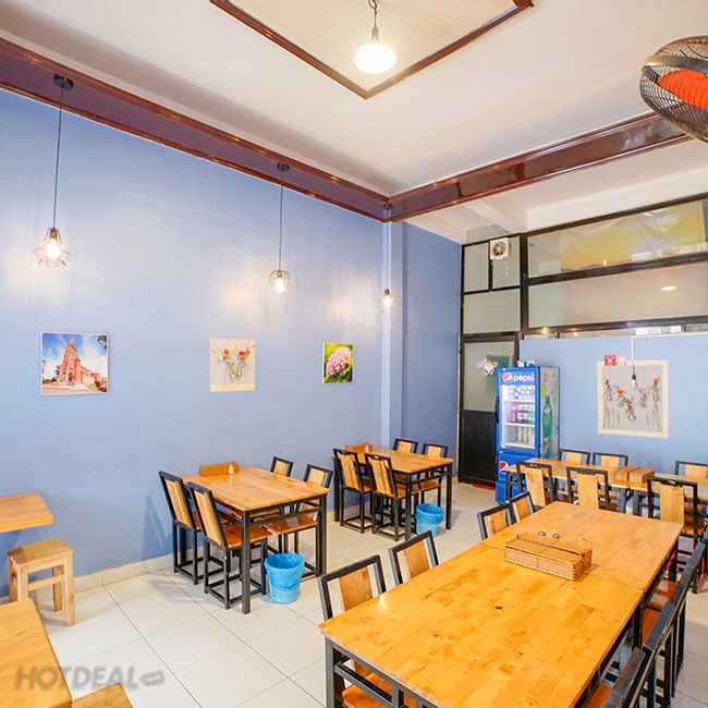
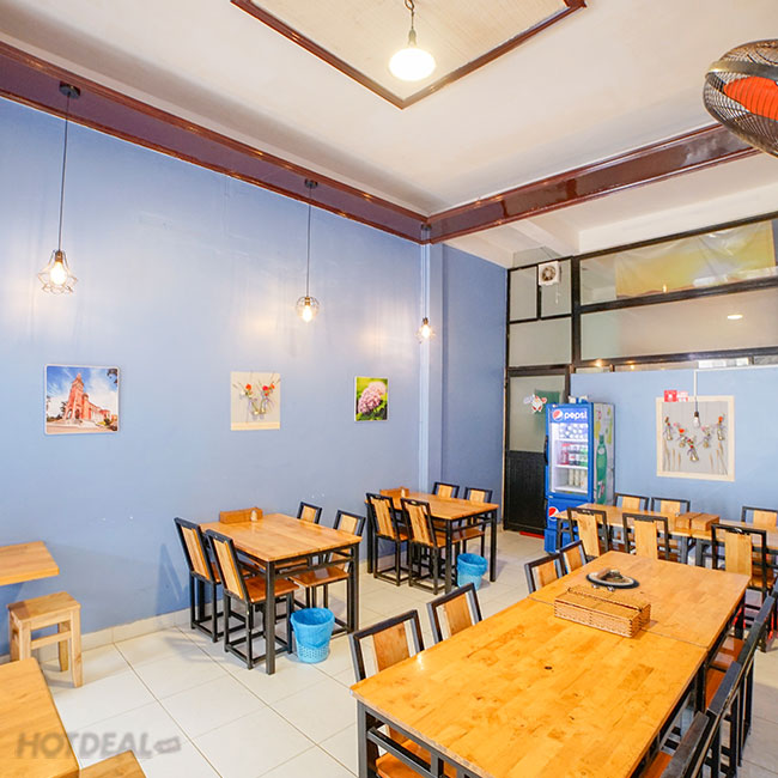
+ plate (612, 572)
